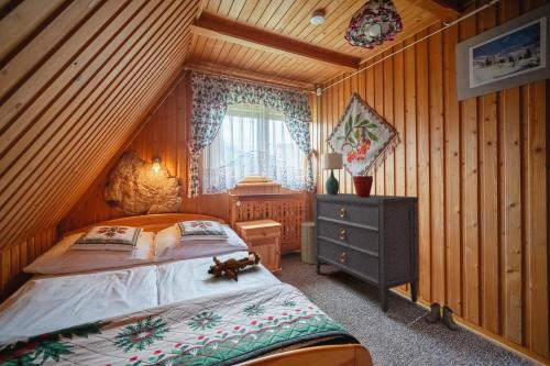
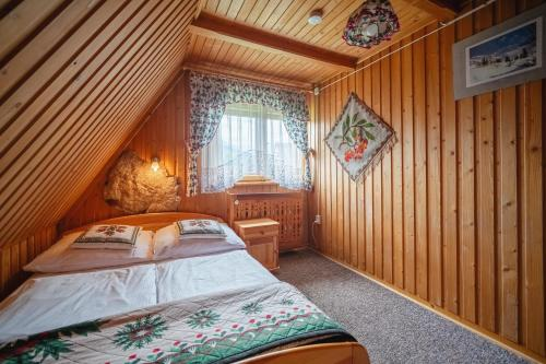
- boots (440, 314)
- teddy bear (235, 263)
- table lamp (331, 173)
- potted flower (363, 184)
- laundry hamper (314, 239)
- dresser (359, 241)
